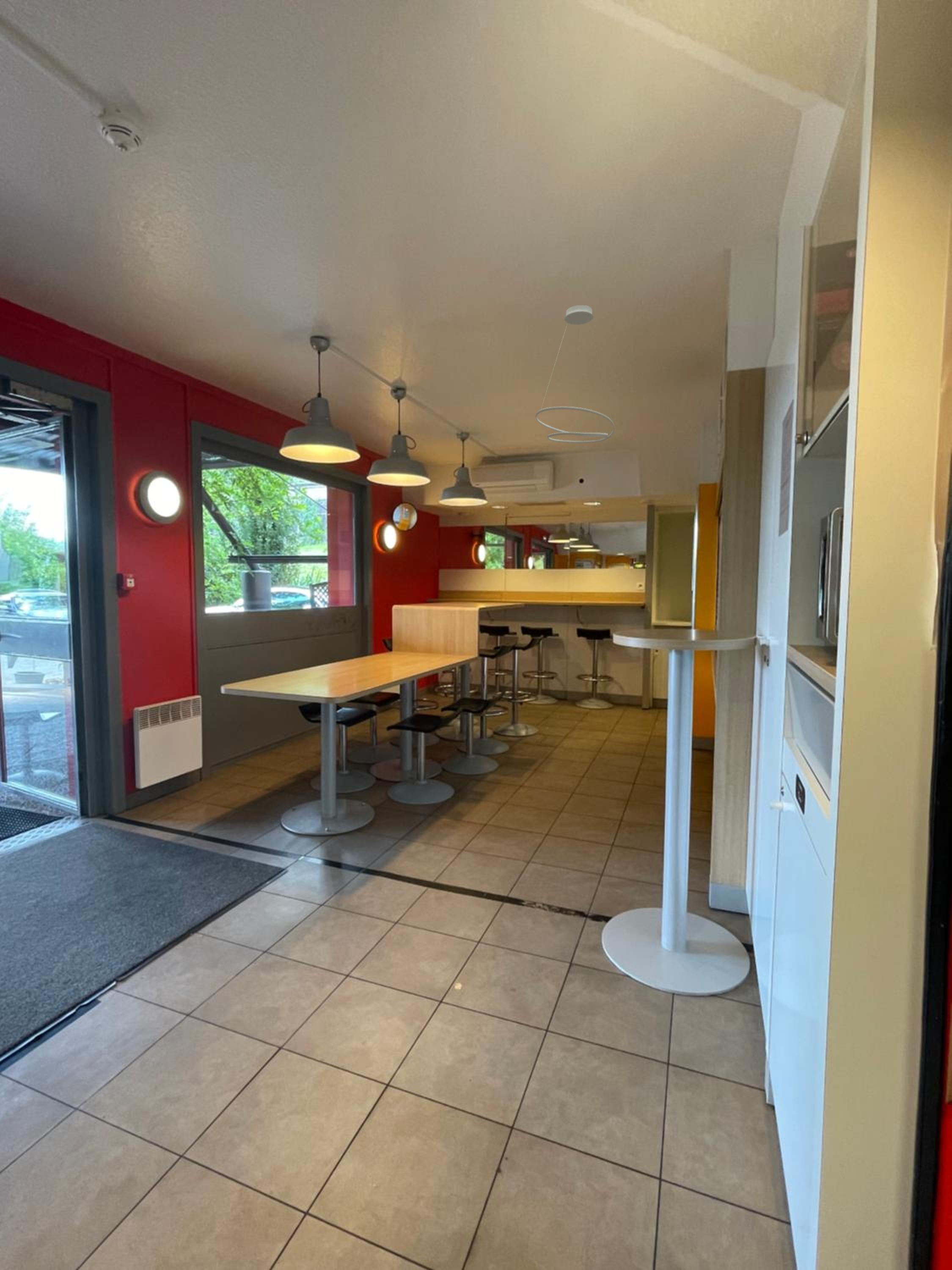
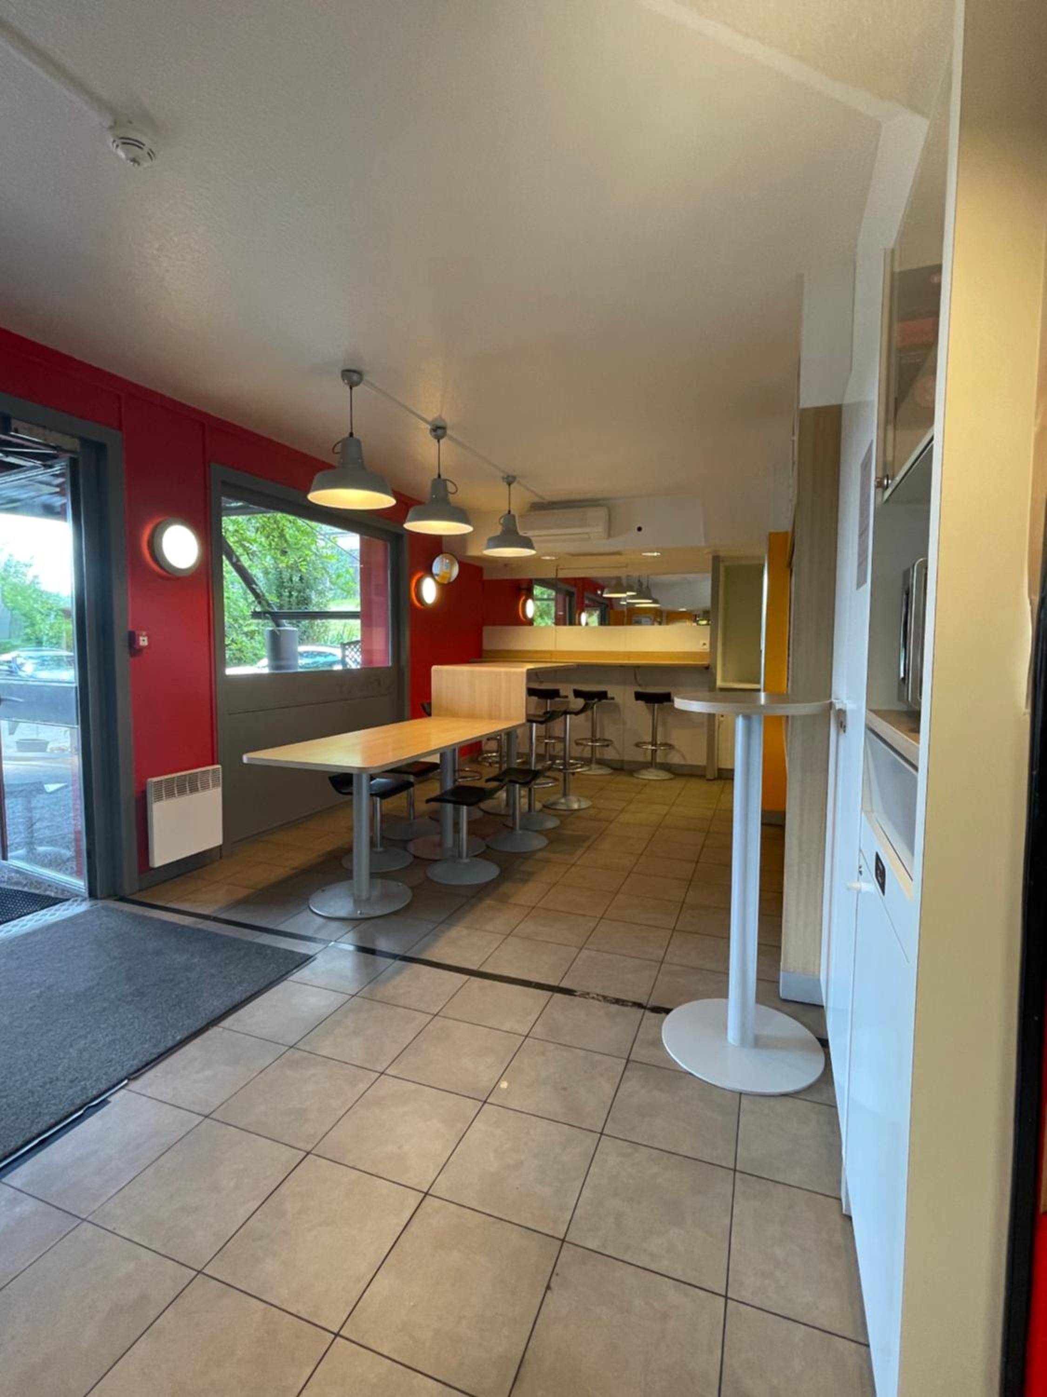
- pendant light (578, 377)
